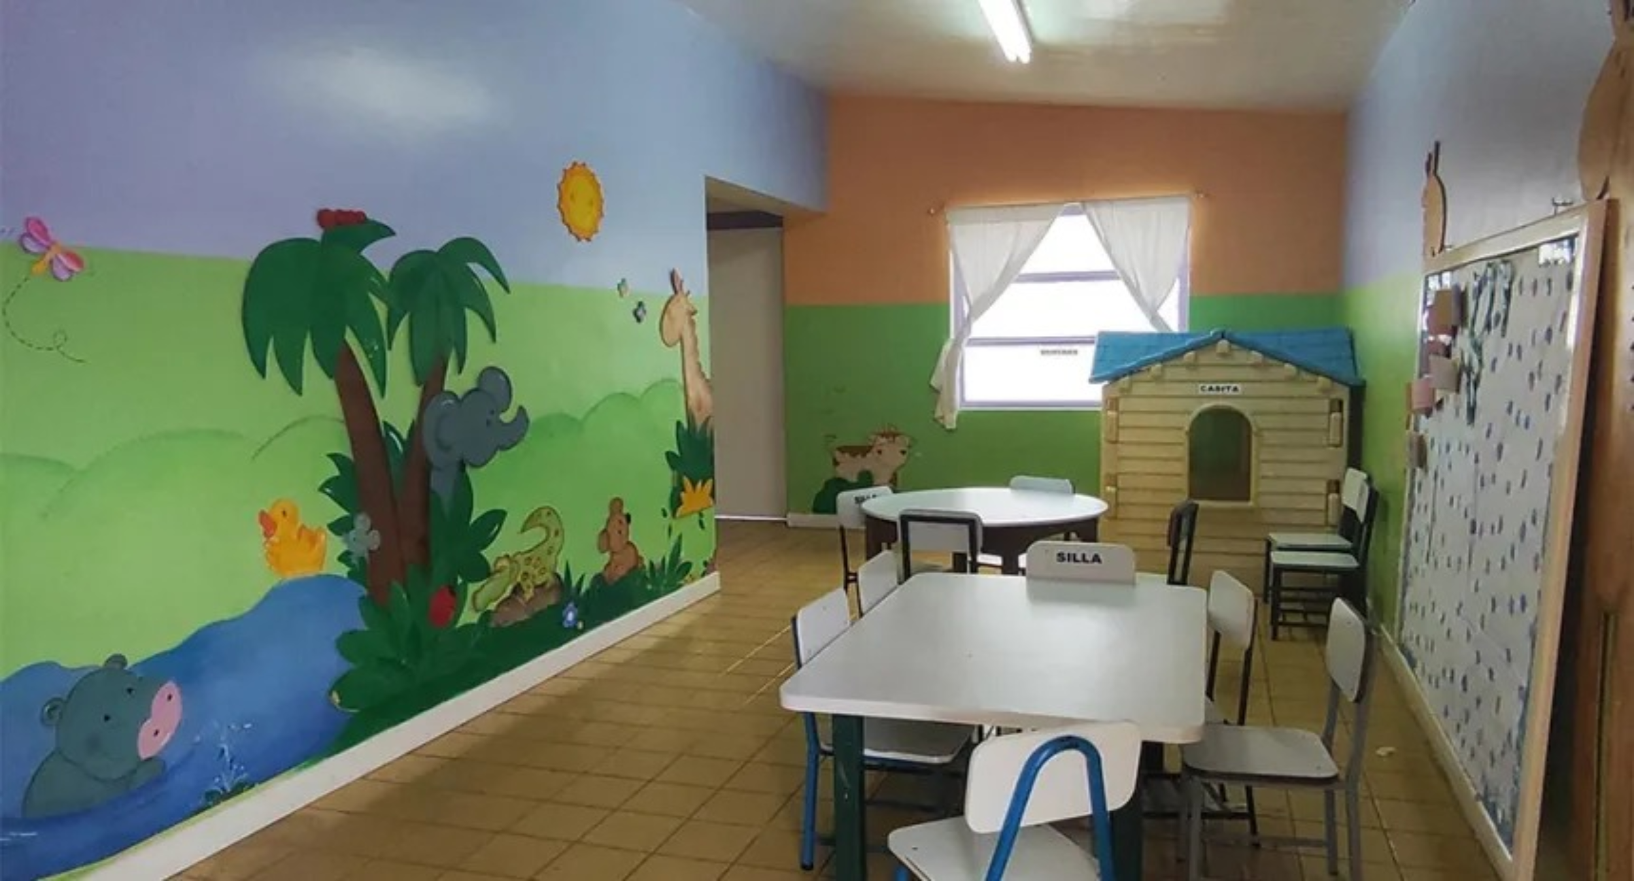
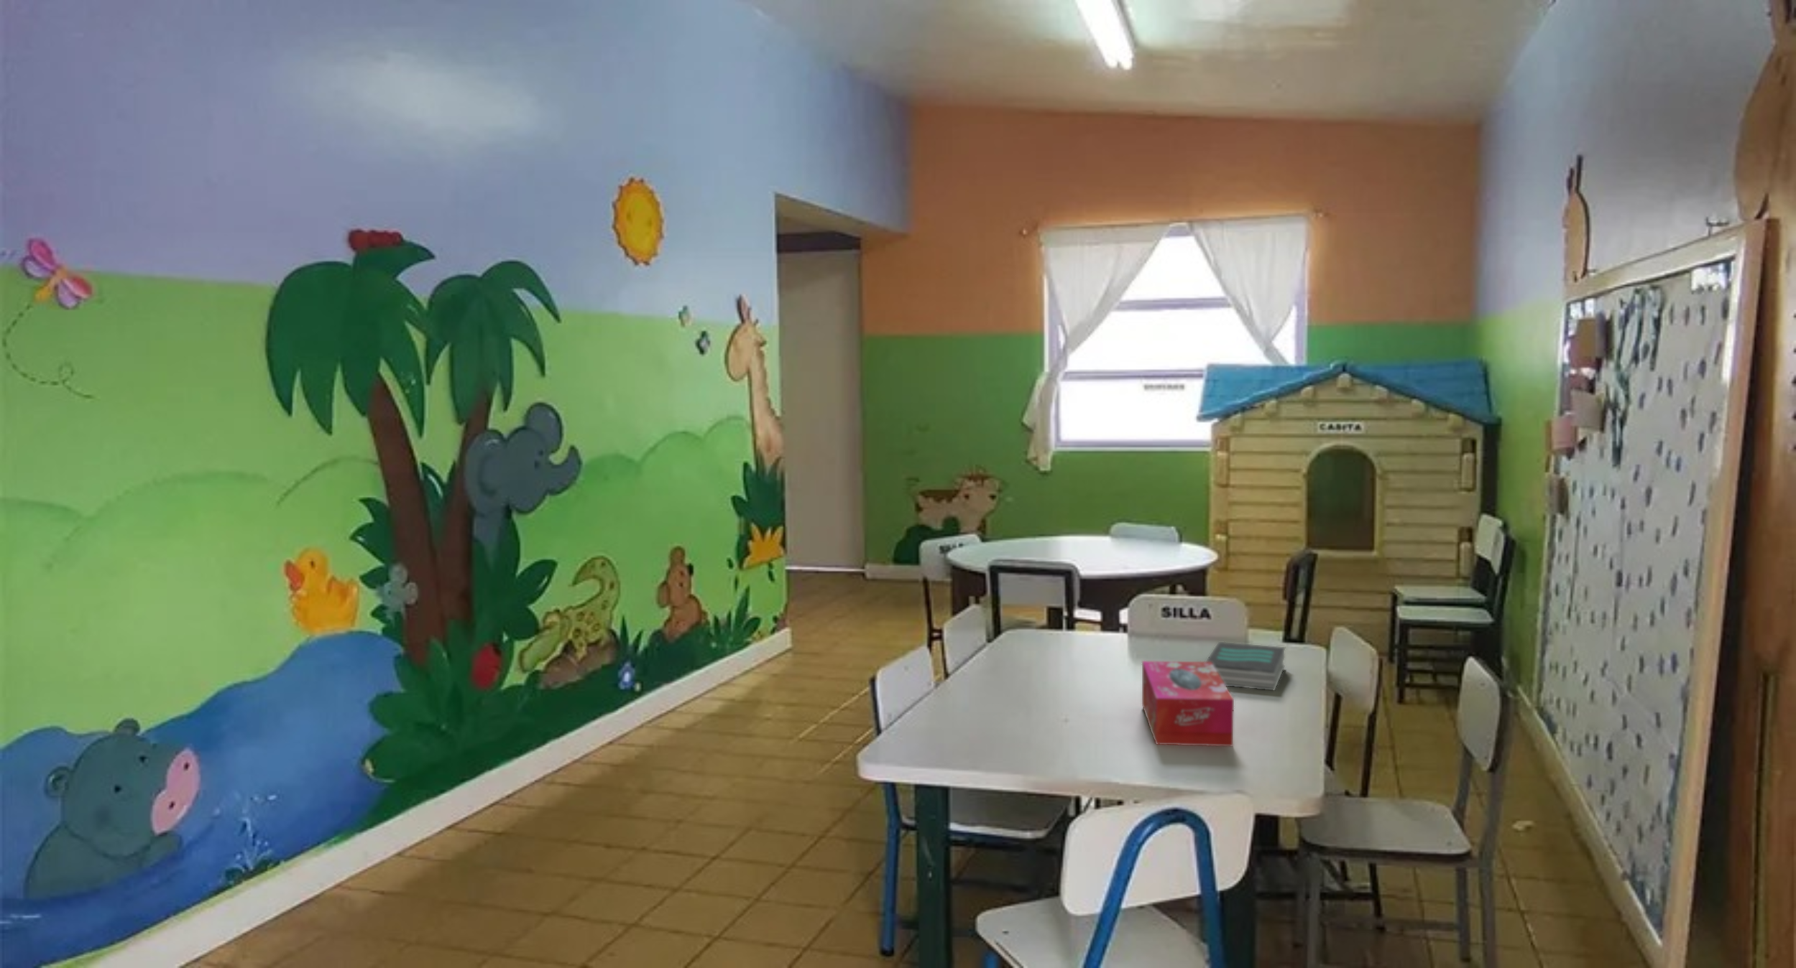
+ tissue box (1184, 702)
+ book (1245, 665)
